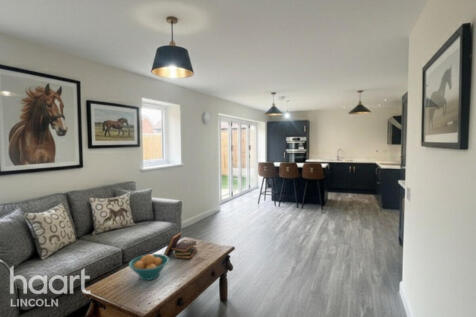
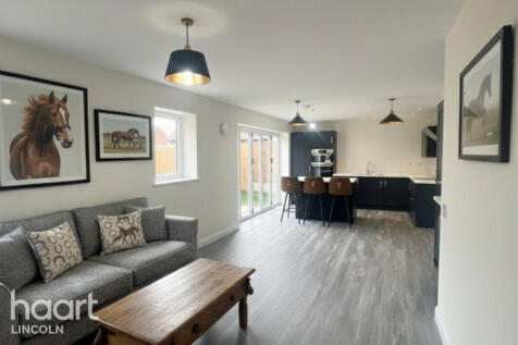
- book (180, 243)
- fruit bowl (149, 265)
